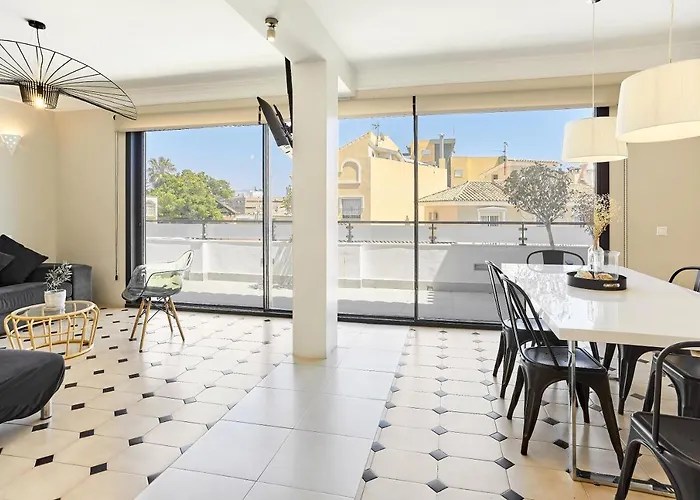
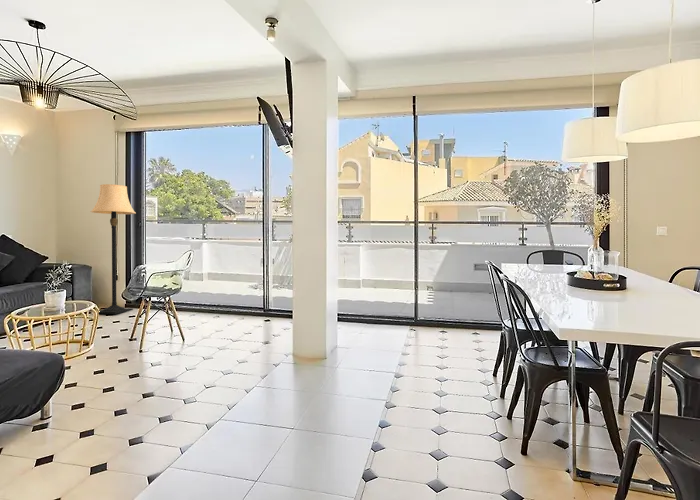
+ lamp (113, 248)
